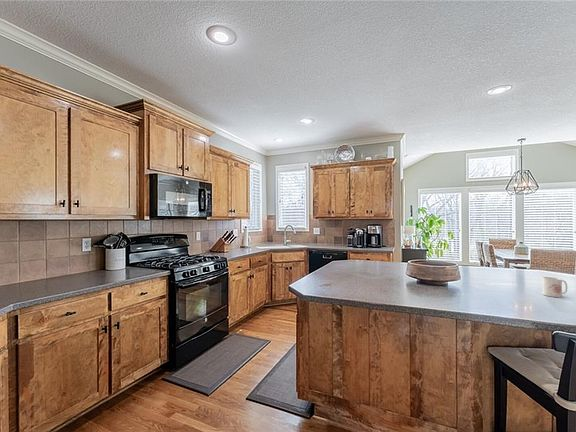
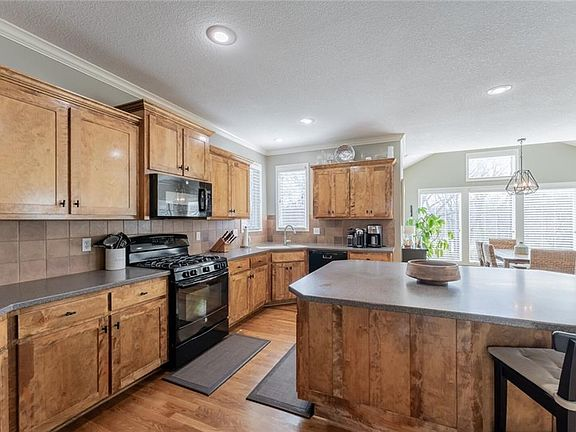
- mug (555, 286)
